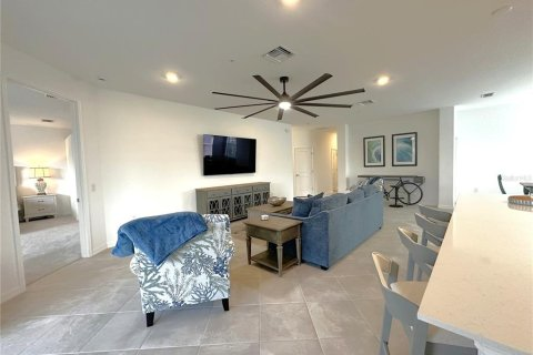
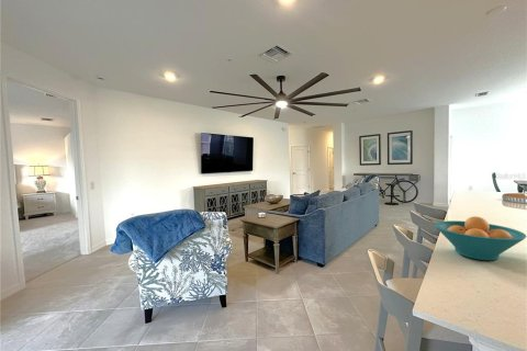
+ fruit bowl (475, 236)
